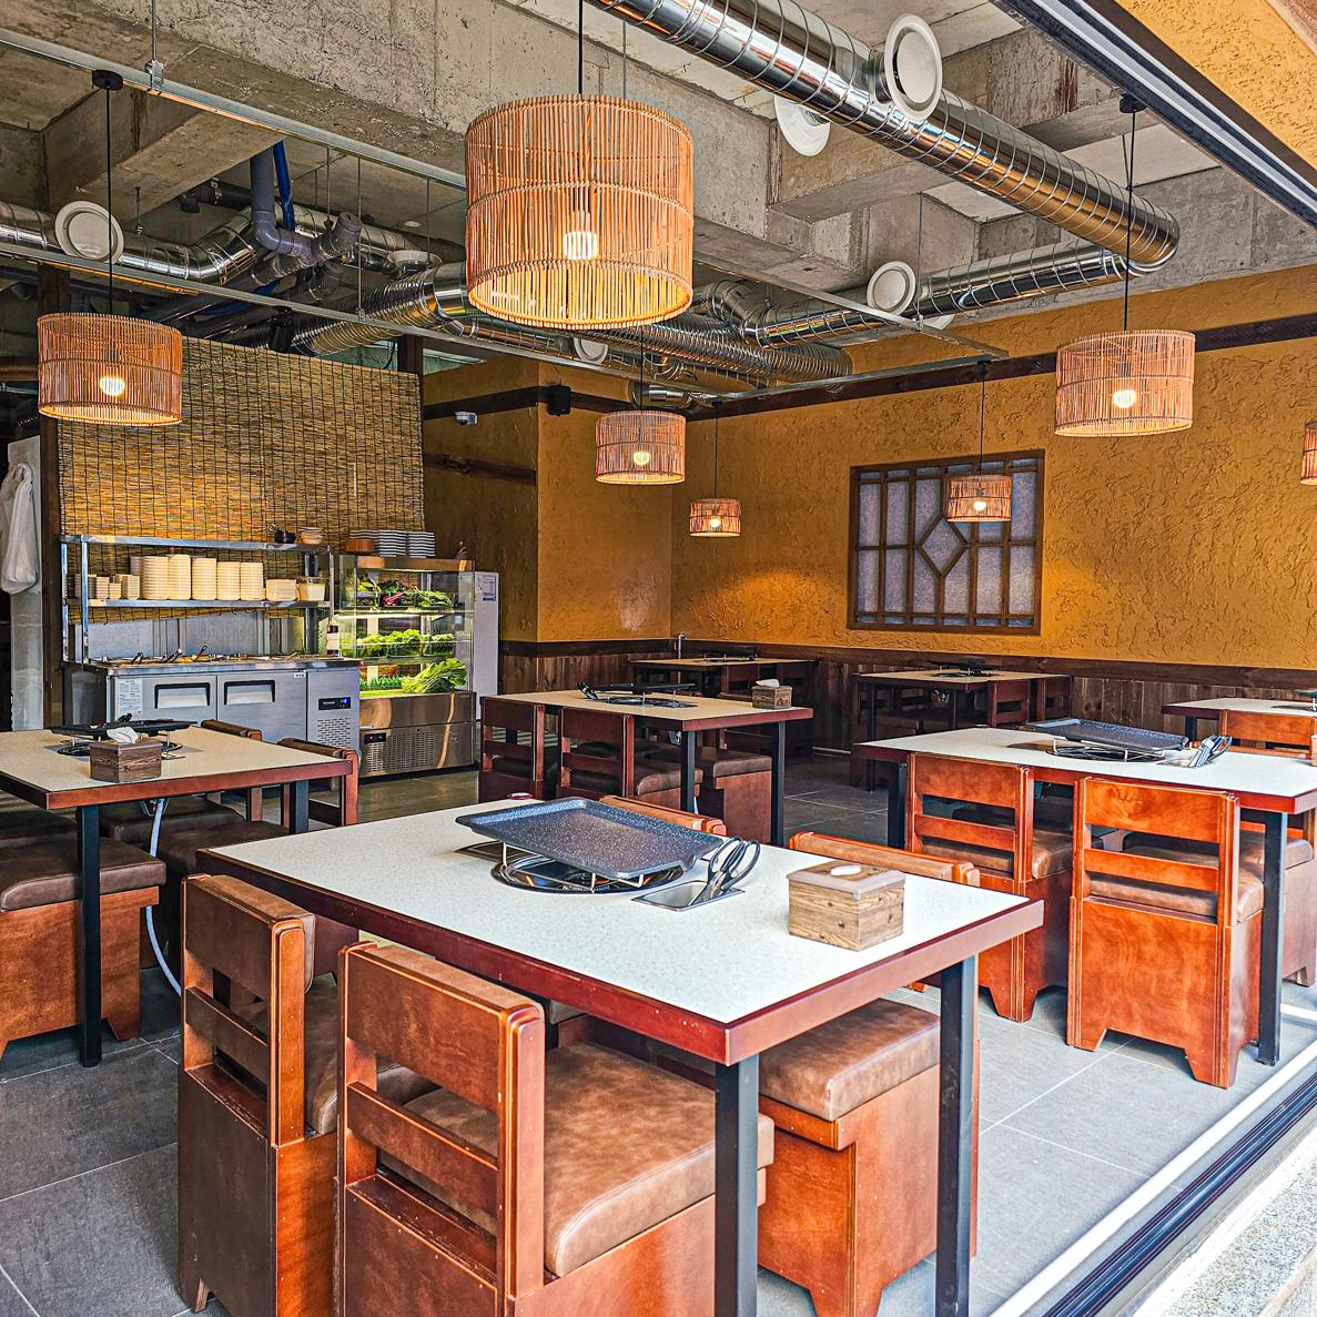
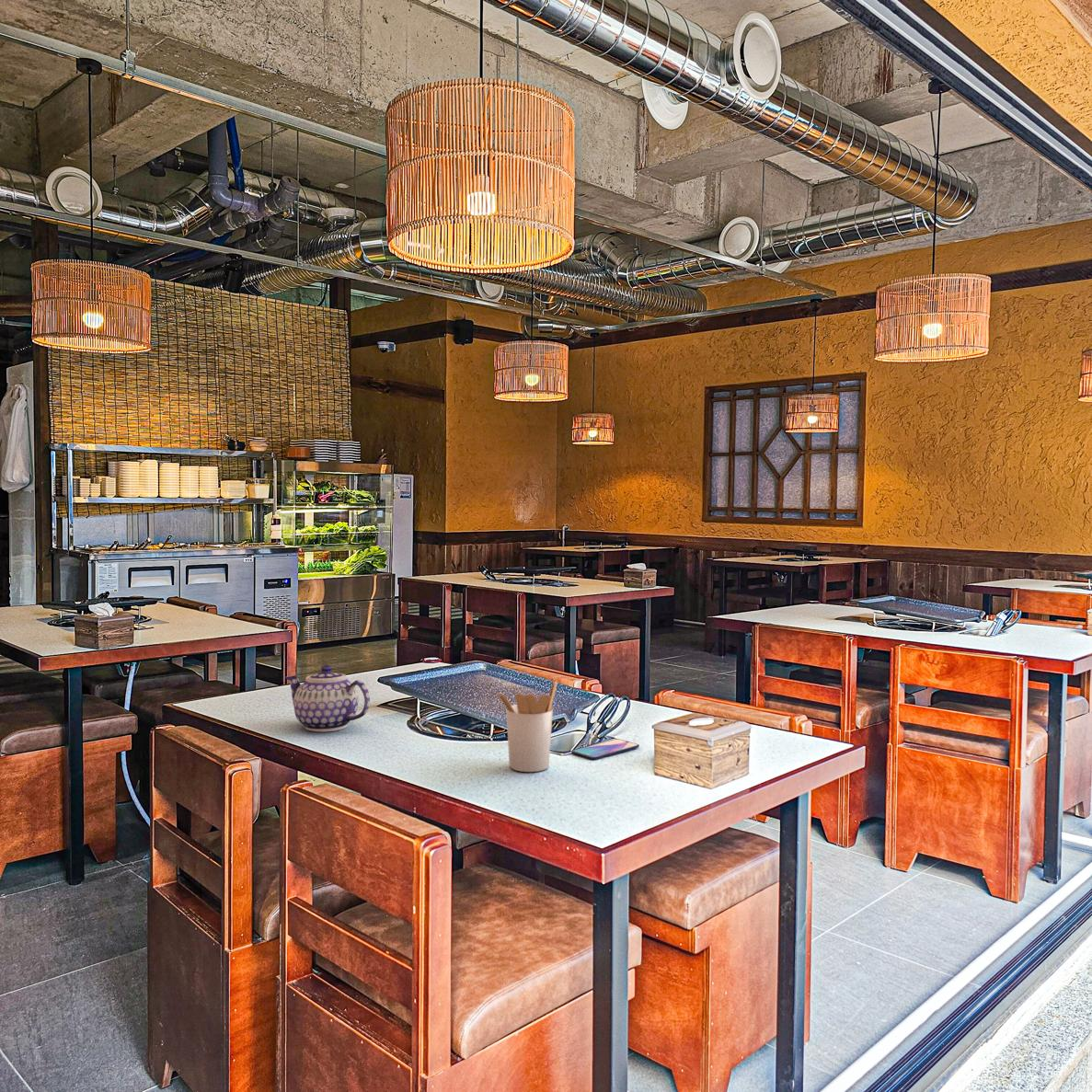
+ teapot (326, 695)
+ utensil holder (530, 726)
+ smartphone (605, 748)
